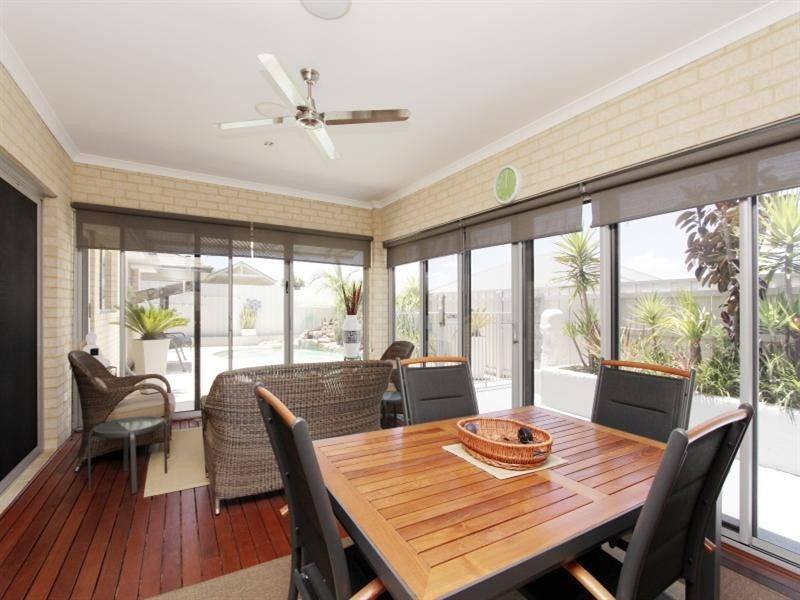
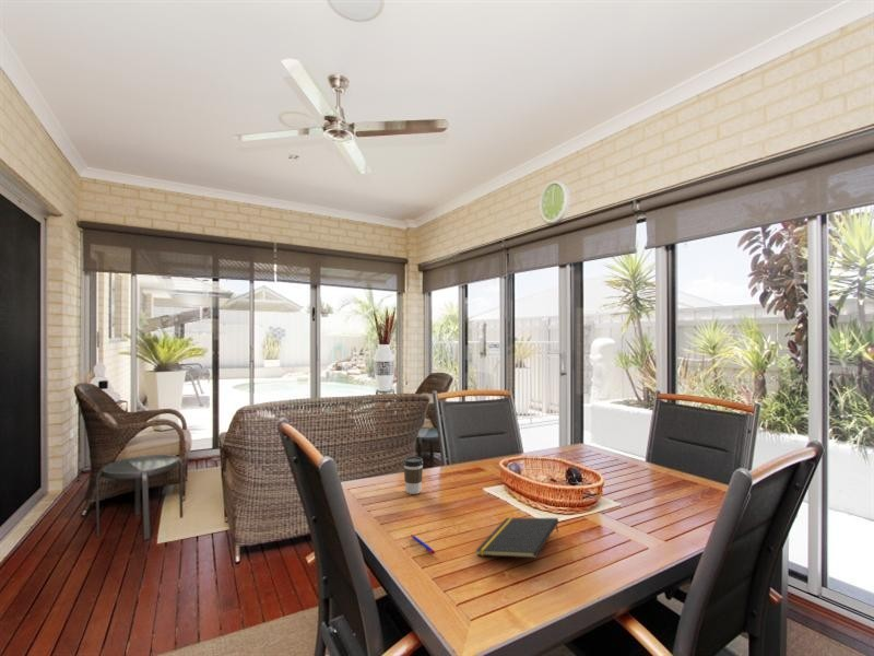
+ pen (422, 543)
+ notepad (519, 535)
+ coffee cup (413, 475)
